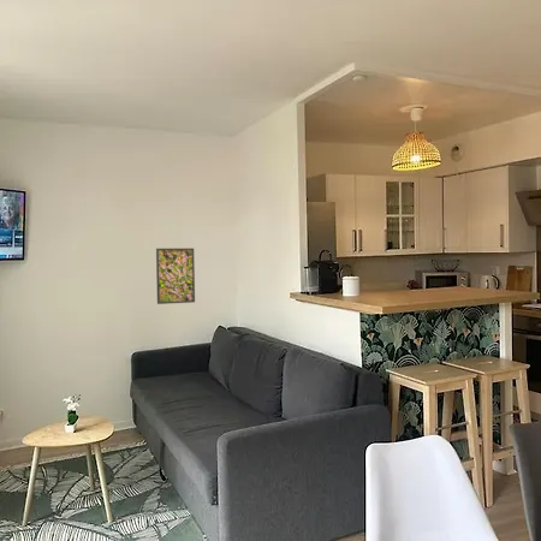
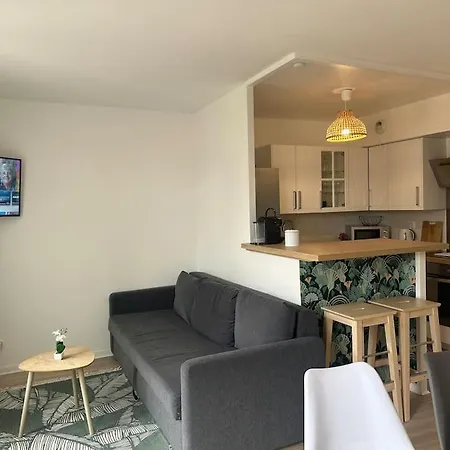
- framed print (176, 275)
